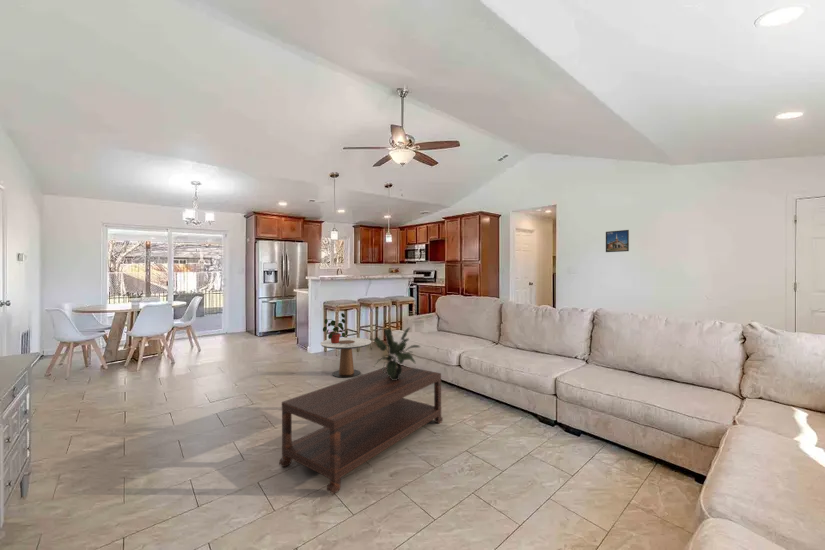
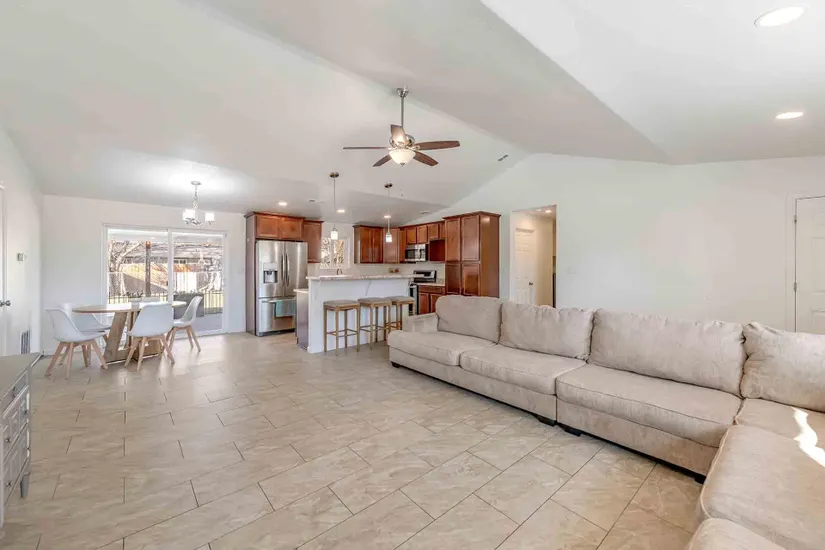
- potted plant (396, 353)
- potted plant (336, 327)
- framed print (617, 241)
- side table (346, 357)
- coffee table (371, 413)
